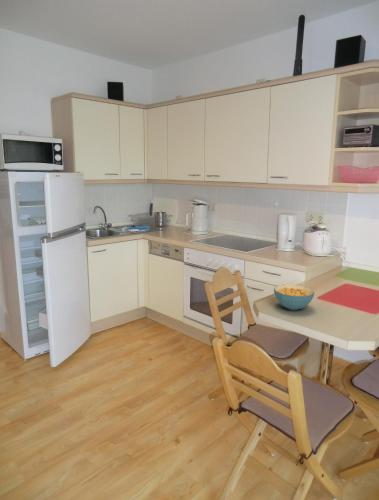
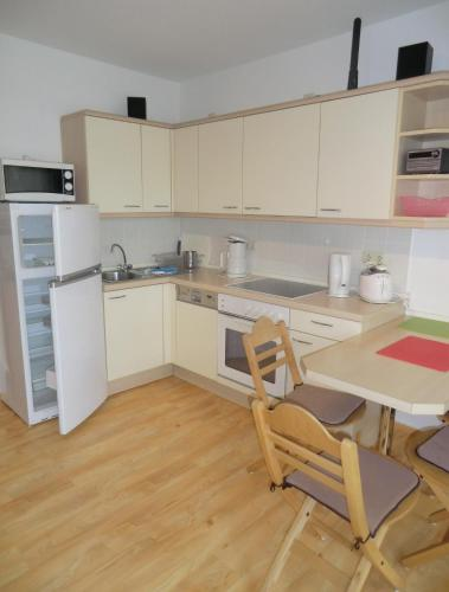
- cereal bowl (293, 299)
